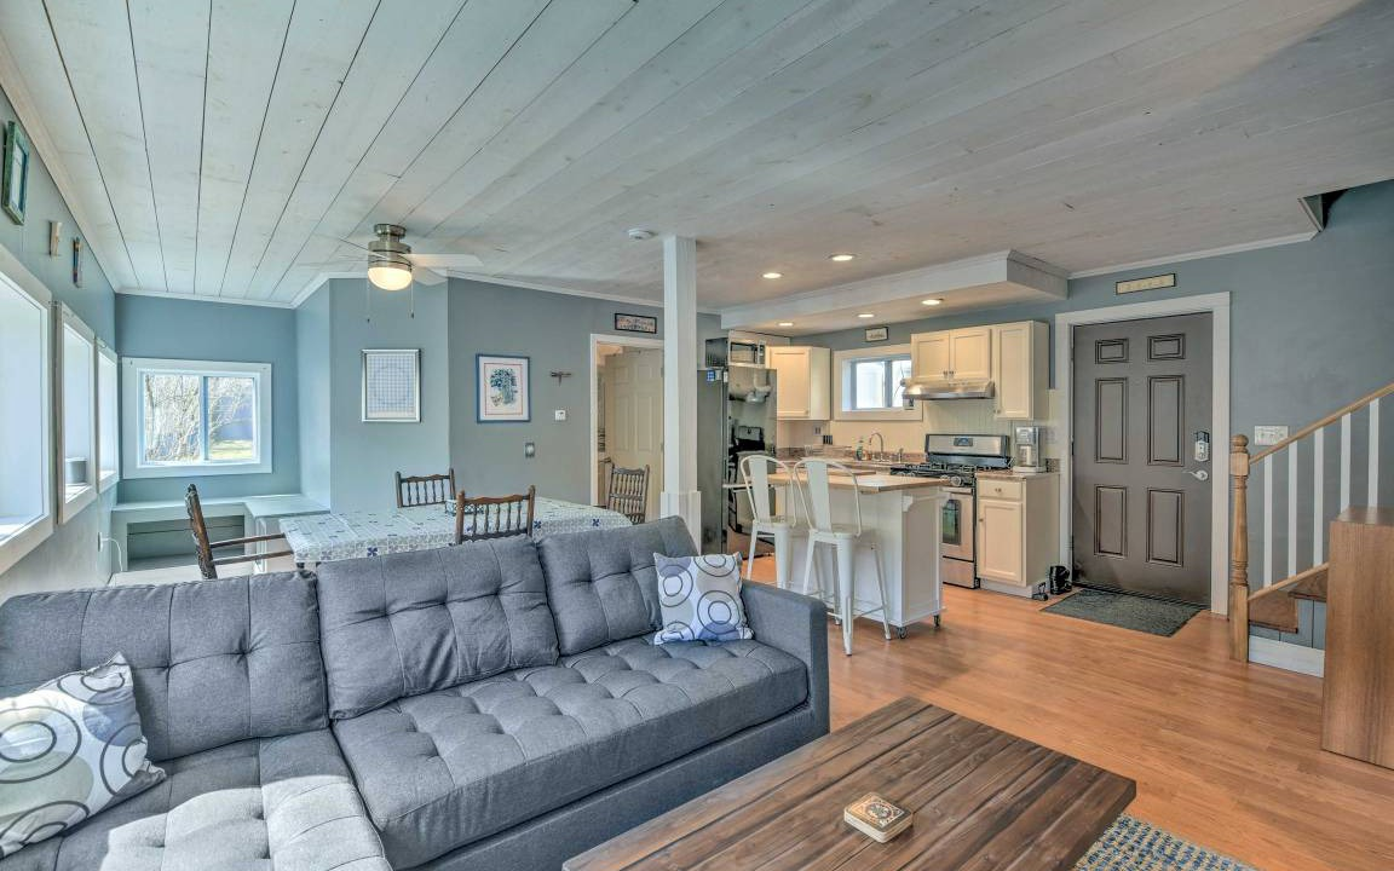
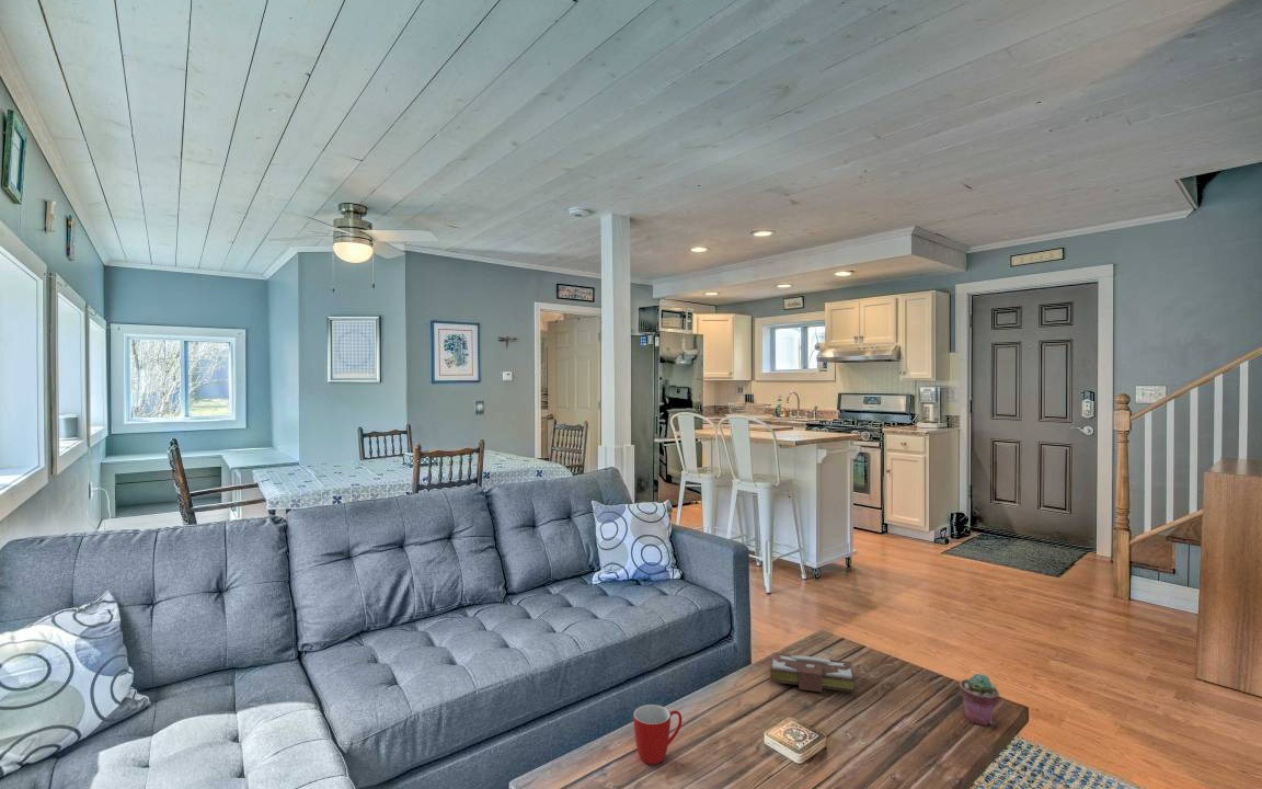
+ potted succulent (978, 696)
+ mug (658, 733)
+ book (811, 671)
